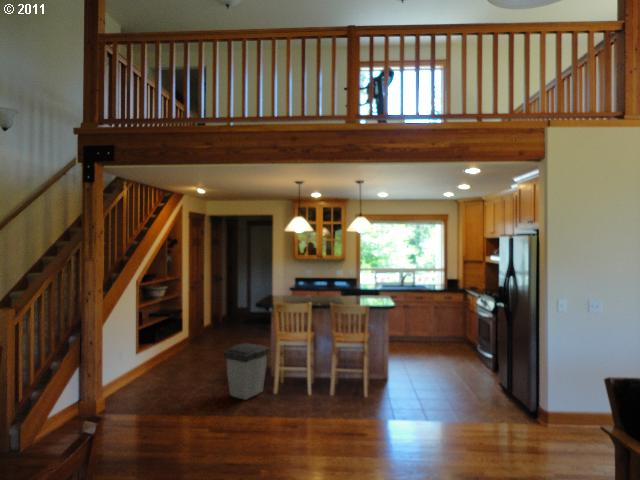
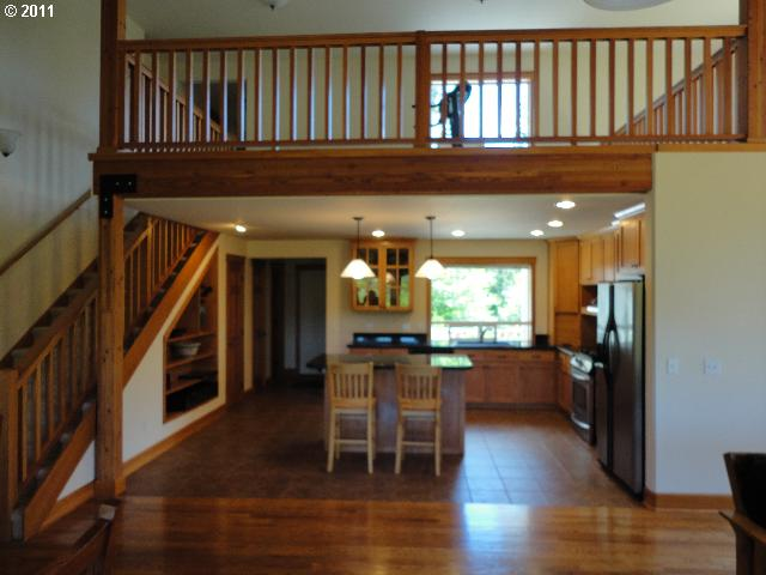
- trash can (247, 370)
